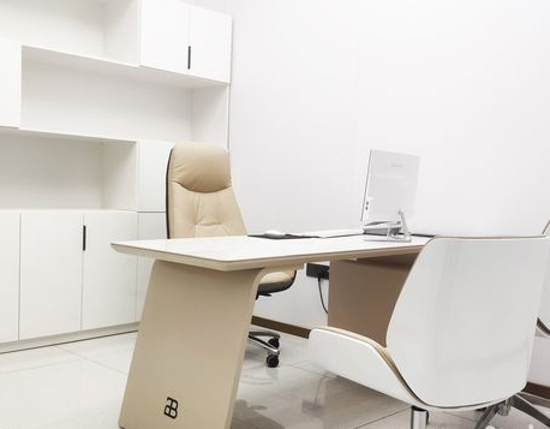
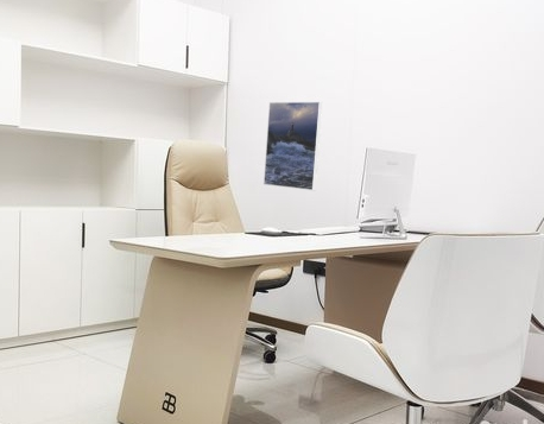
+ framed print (291, 145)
